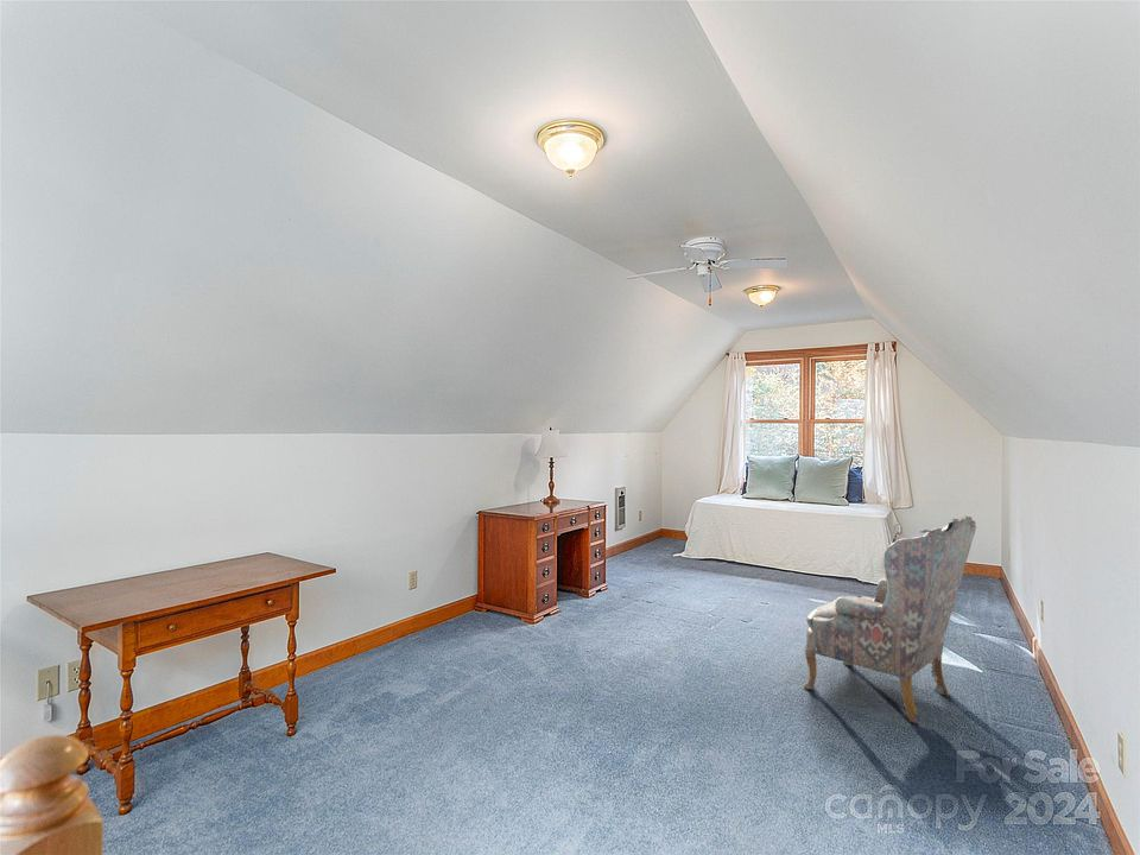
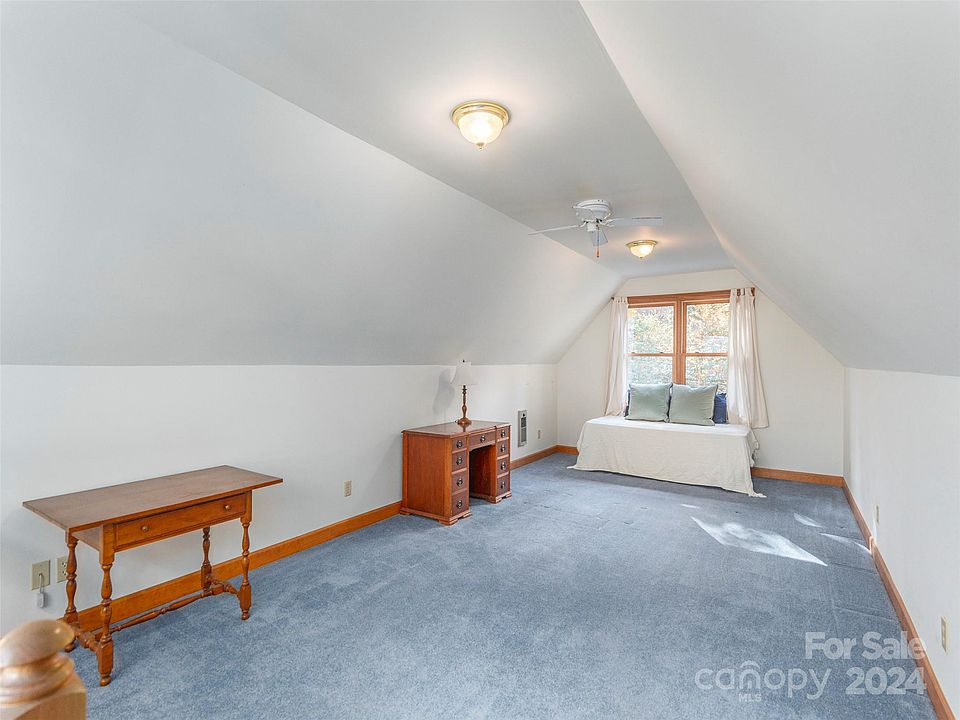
- armchair (887, 601)
